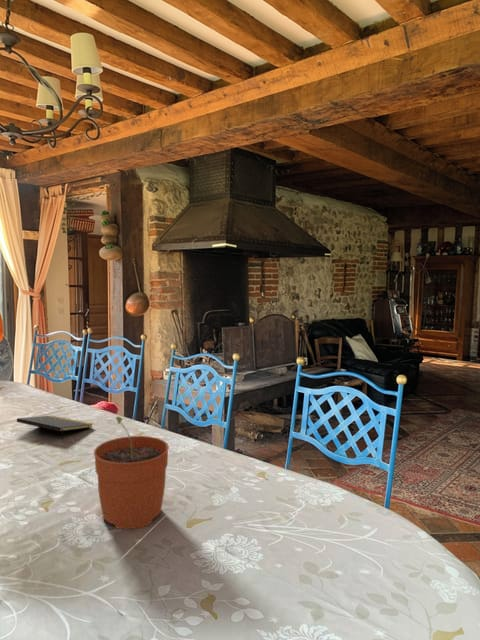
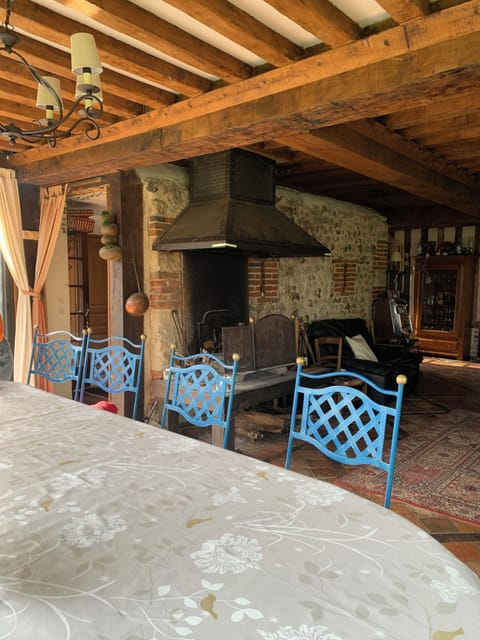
- plant pot (132, 464)
- notepad (55, 422)
